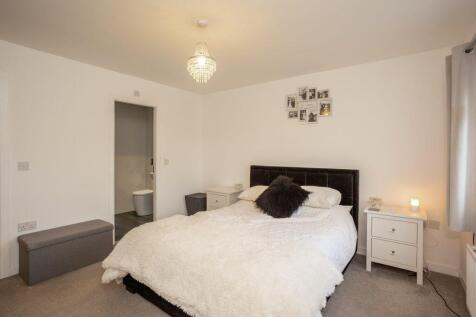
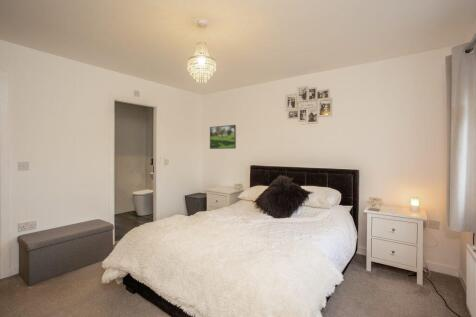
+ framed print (222, 137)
